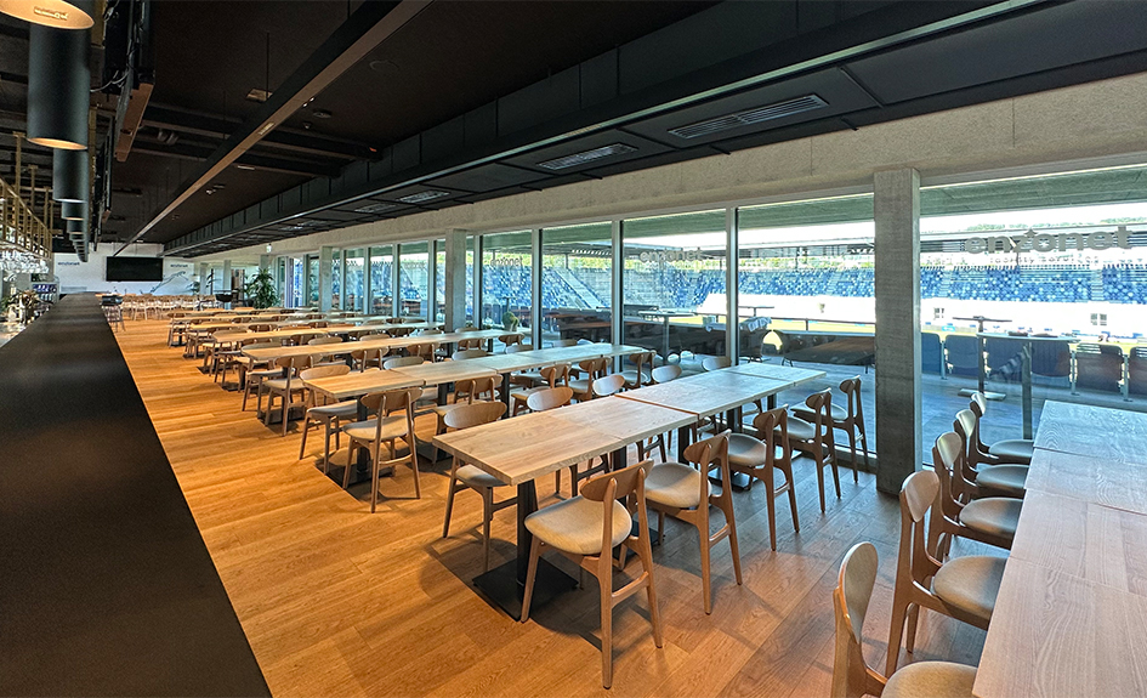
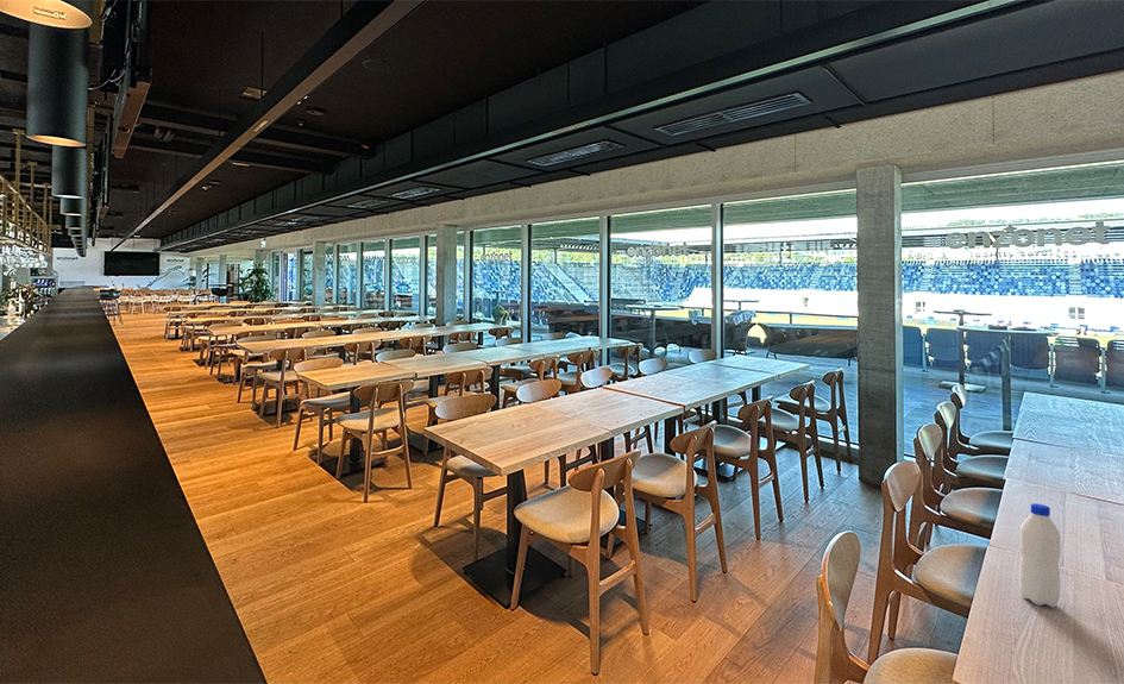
+ water bottle (1040, 553)
